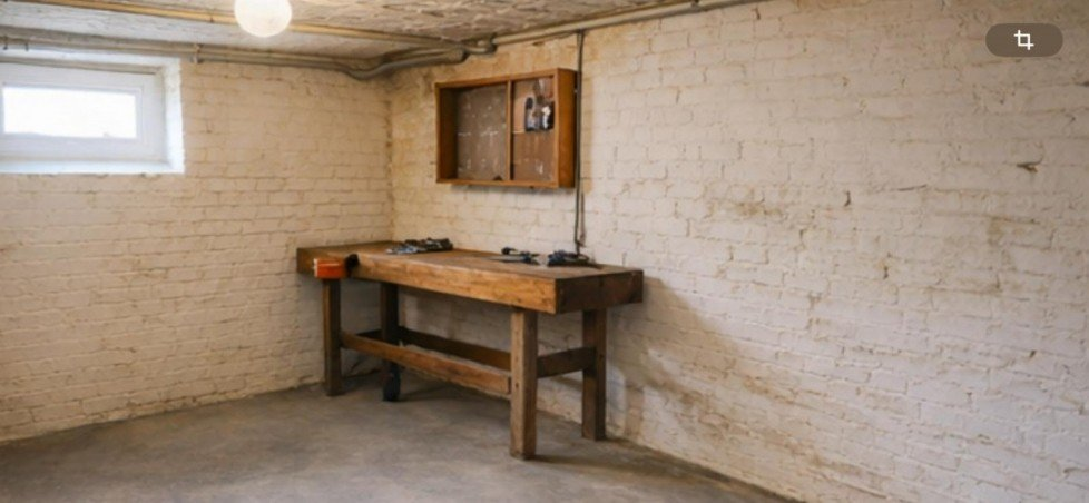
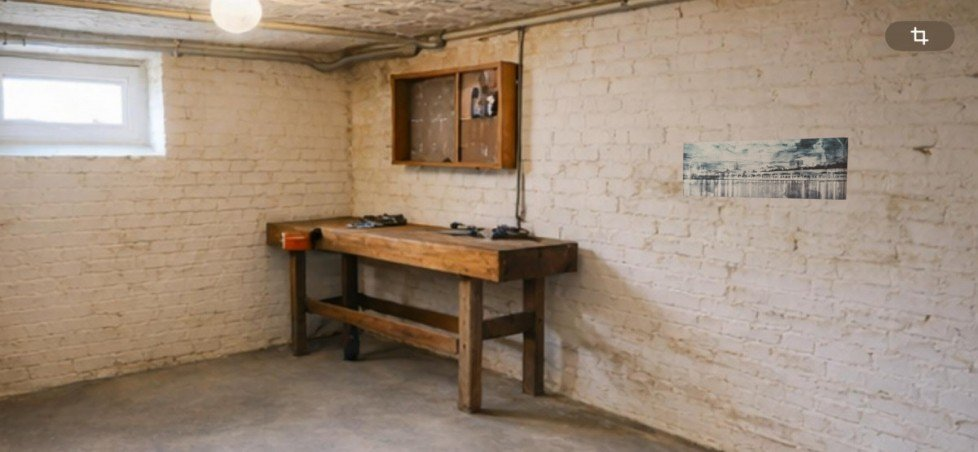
+ wall art (758, 168)
